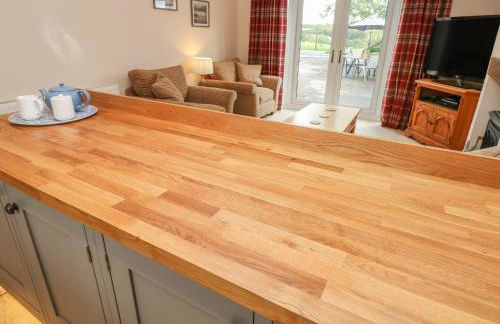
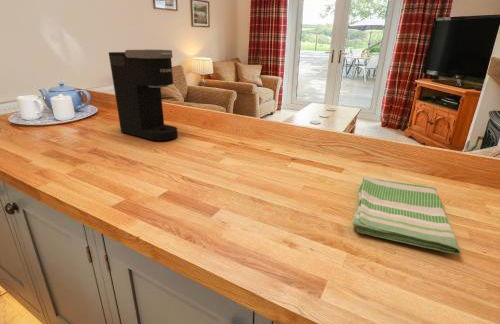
+ dish towel (399, 207)
+ coffee maker (144, 93)
